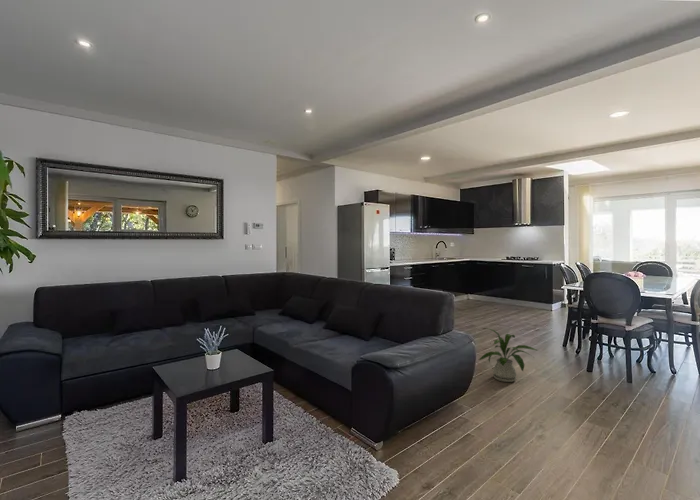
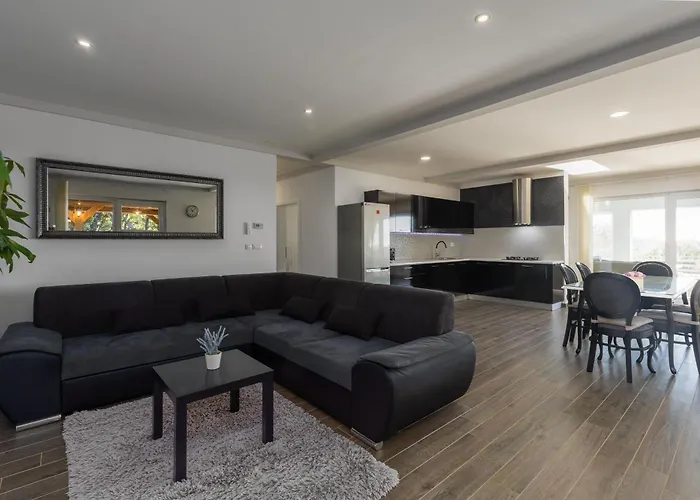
- house plant (508, 355)
